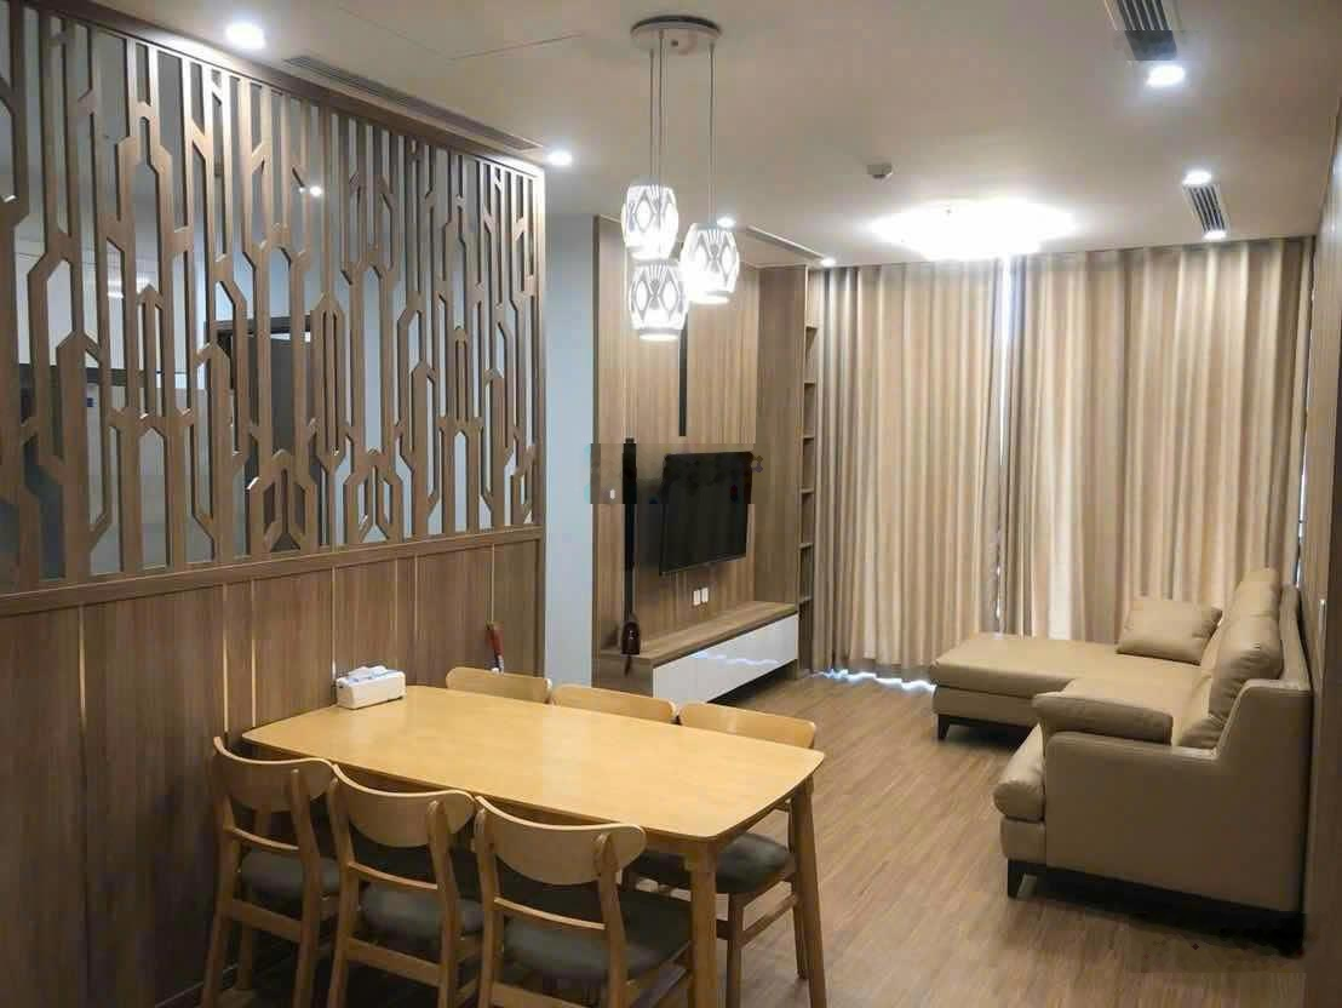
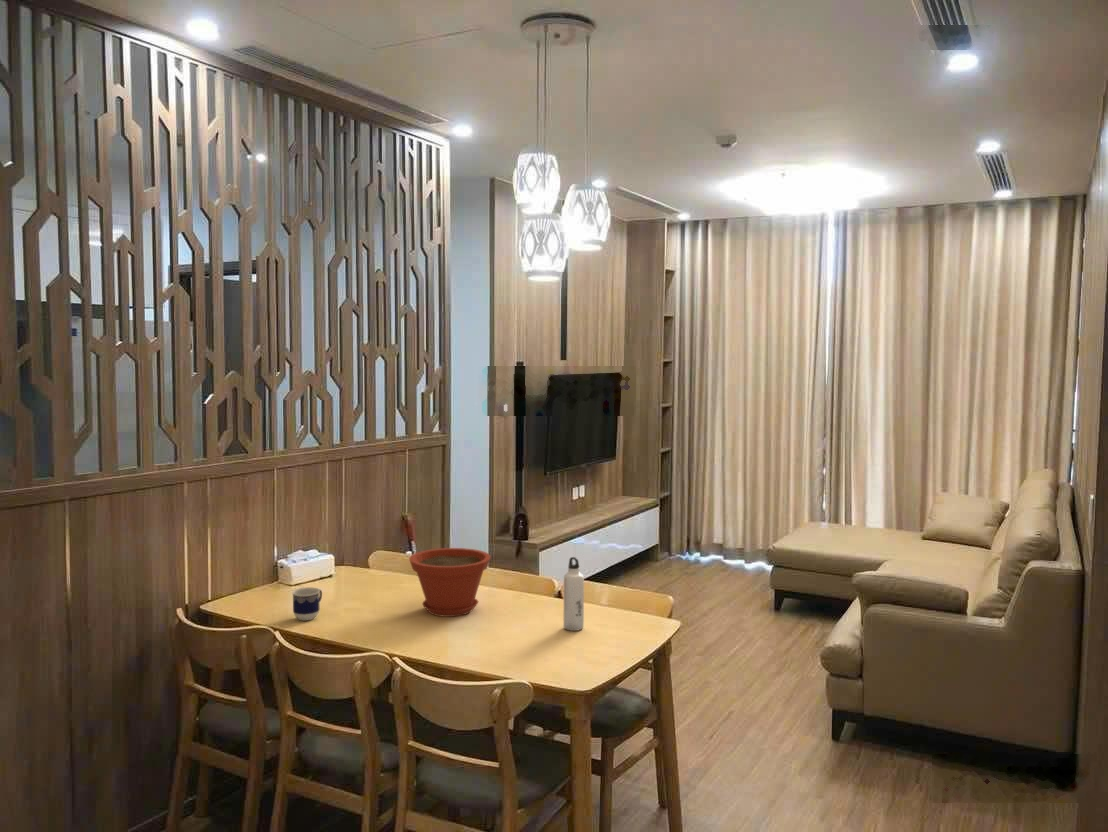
+ water bottle (573, 592)
+ plant pot (450, 583)
+ cup (309, 603)
